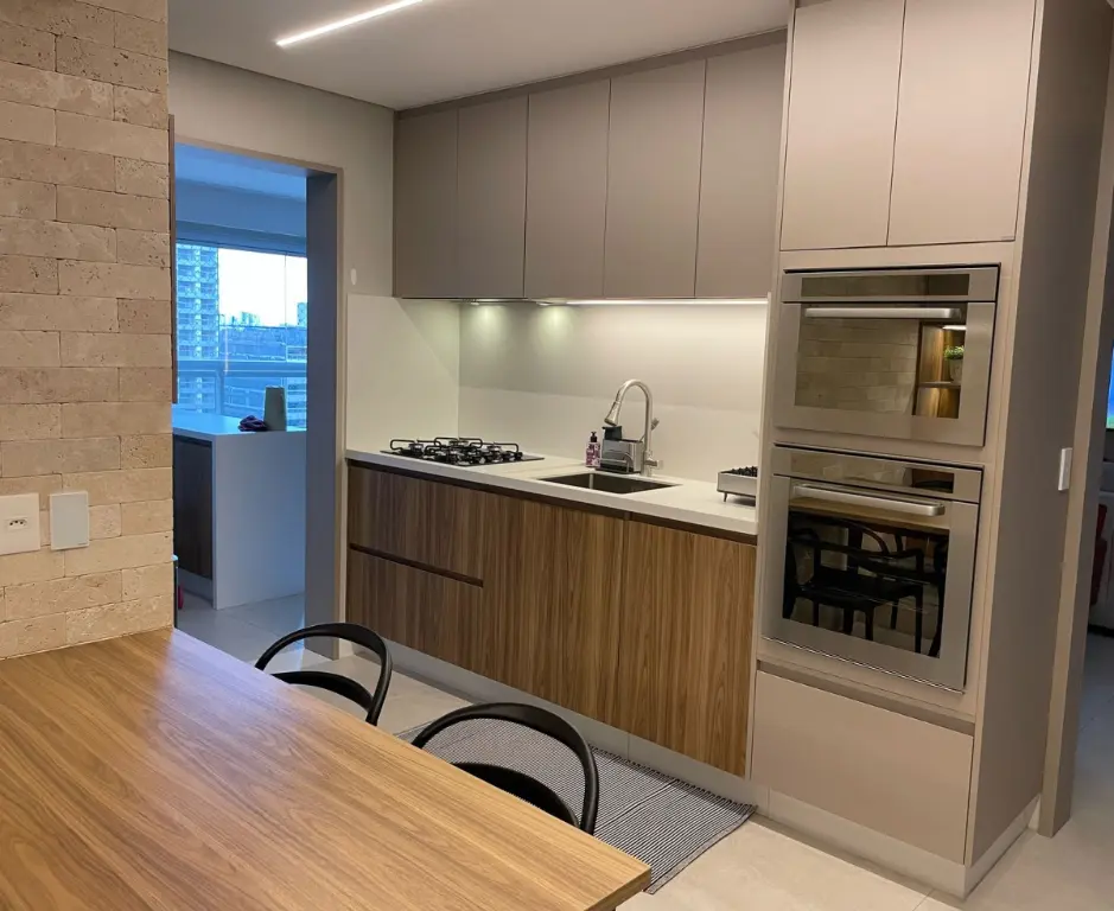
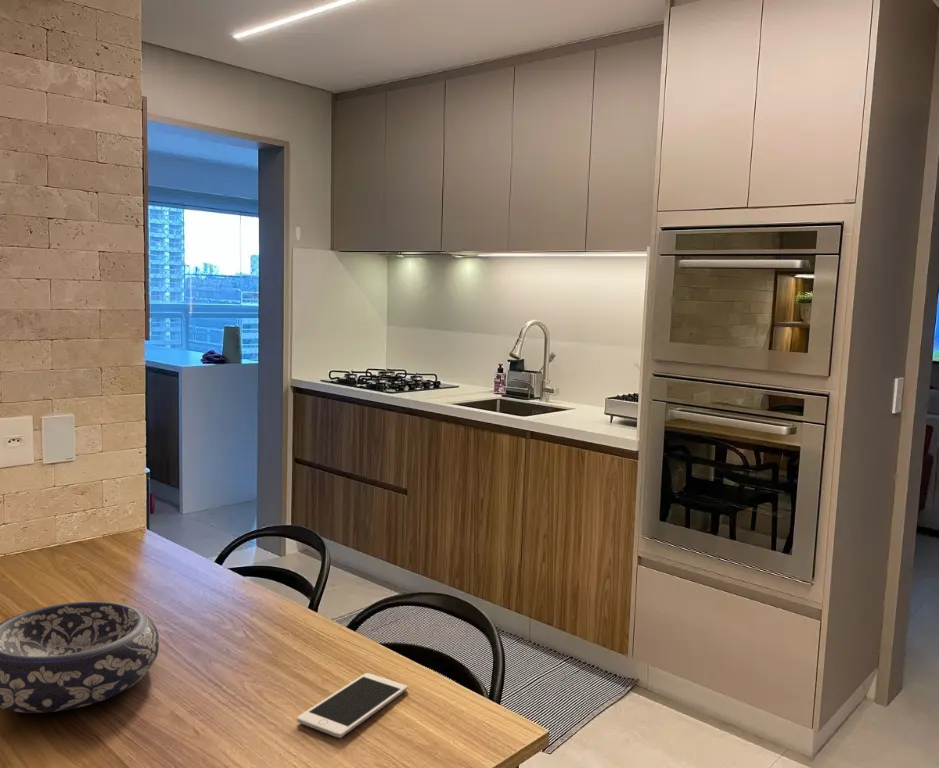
+ decorative bowl (68, 653)
+ cell phone (354, 702)
